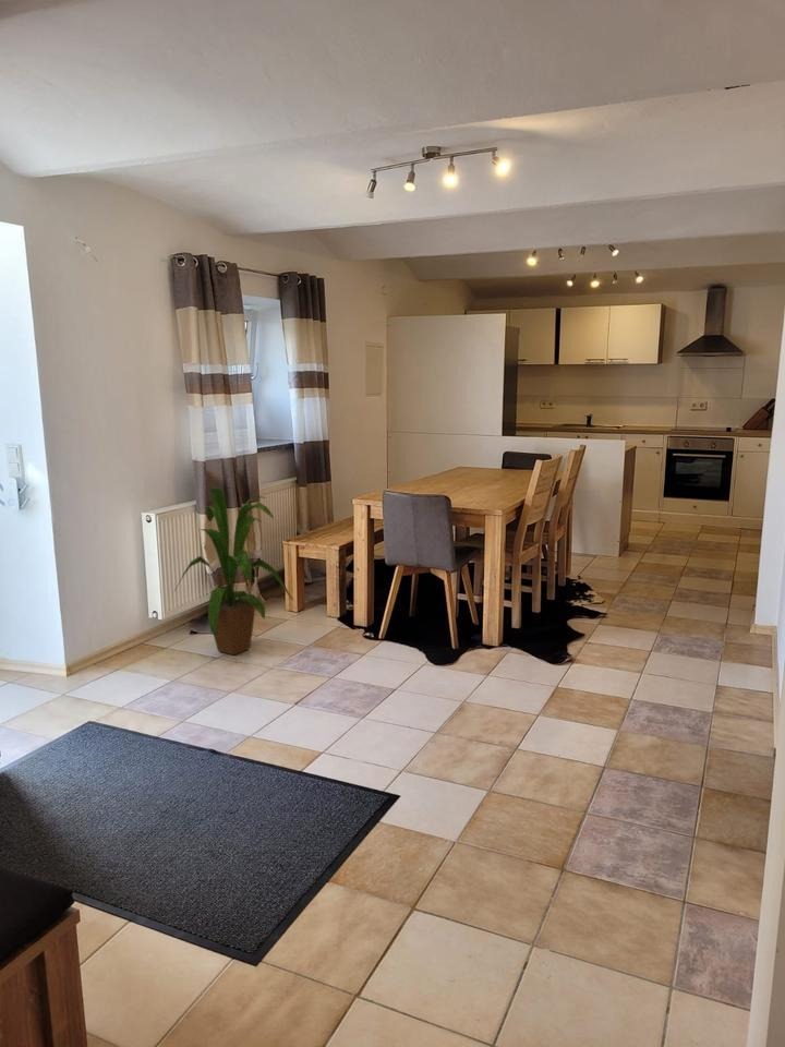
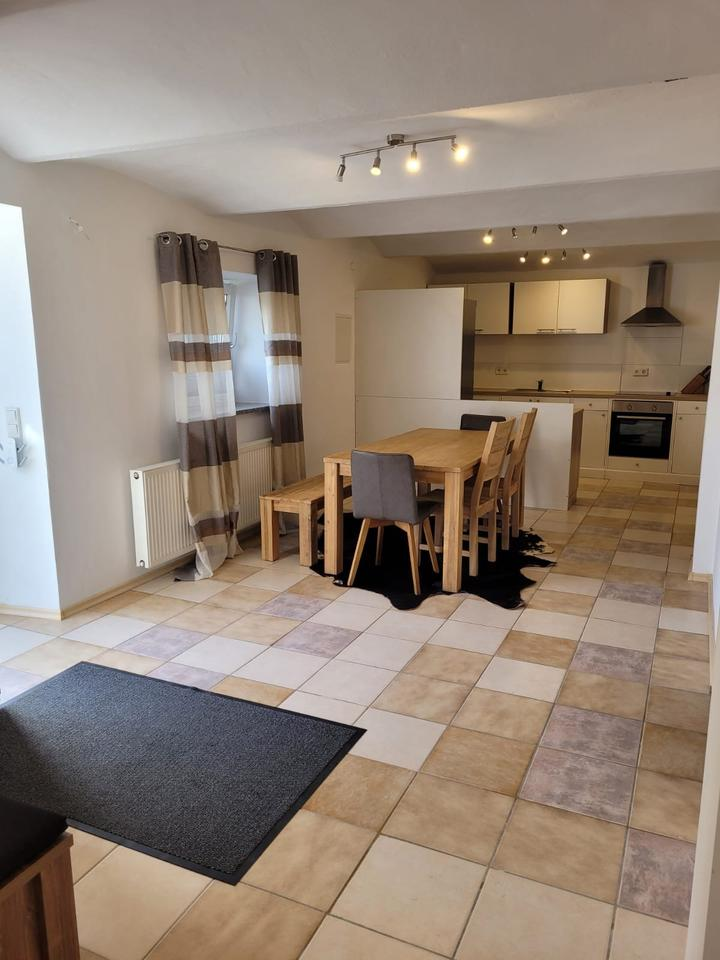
- house plant (242, 564)
